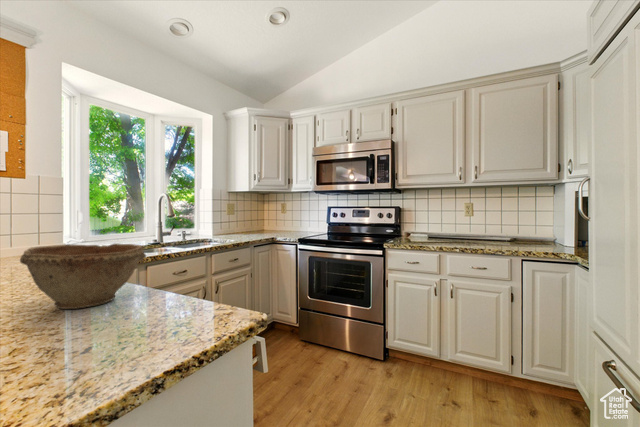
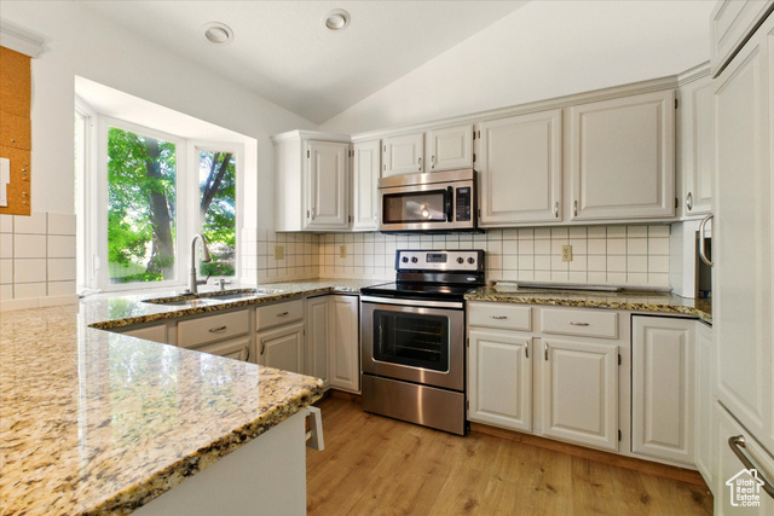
- bowl (89, 273)
